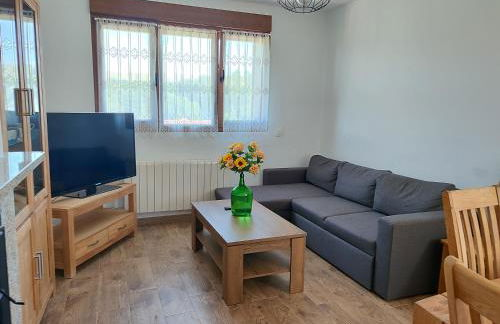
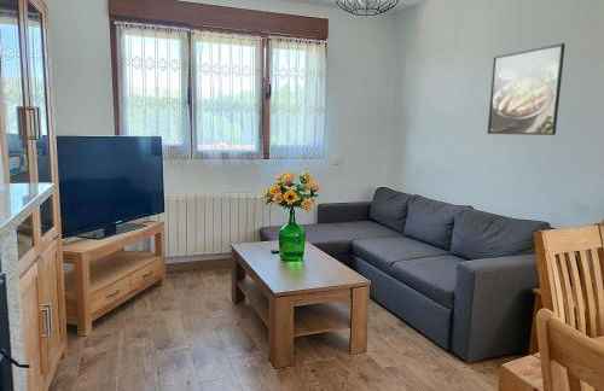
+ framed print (522, 93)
